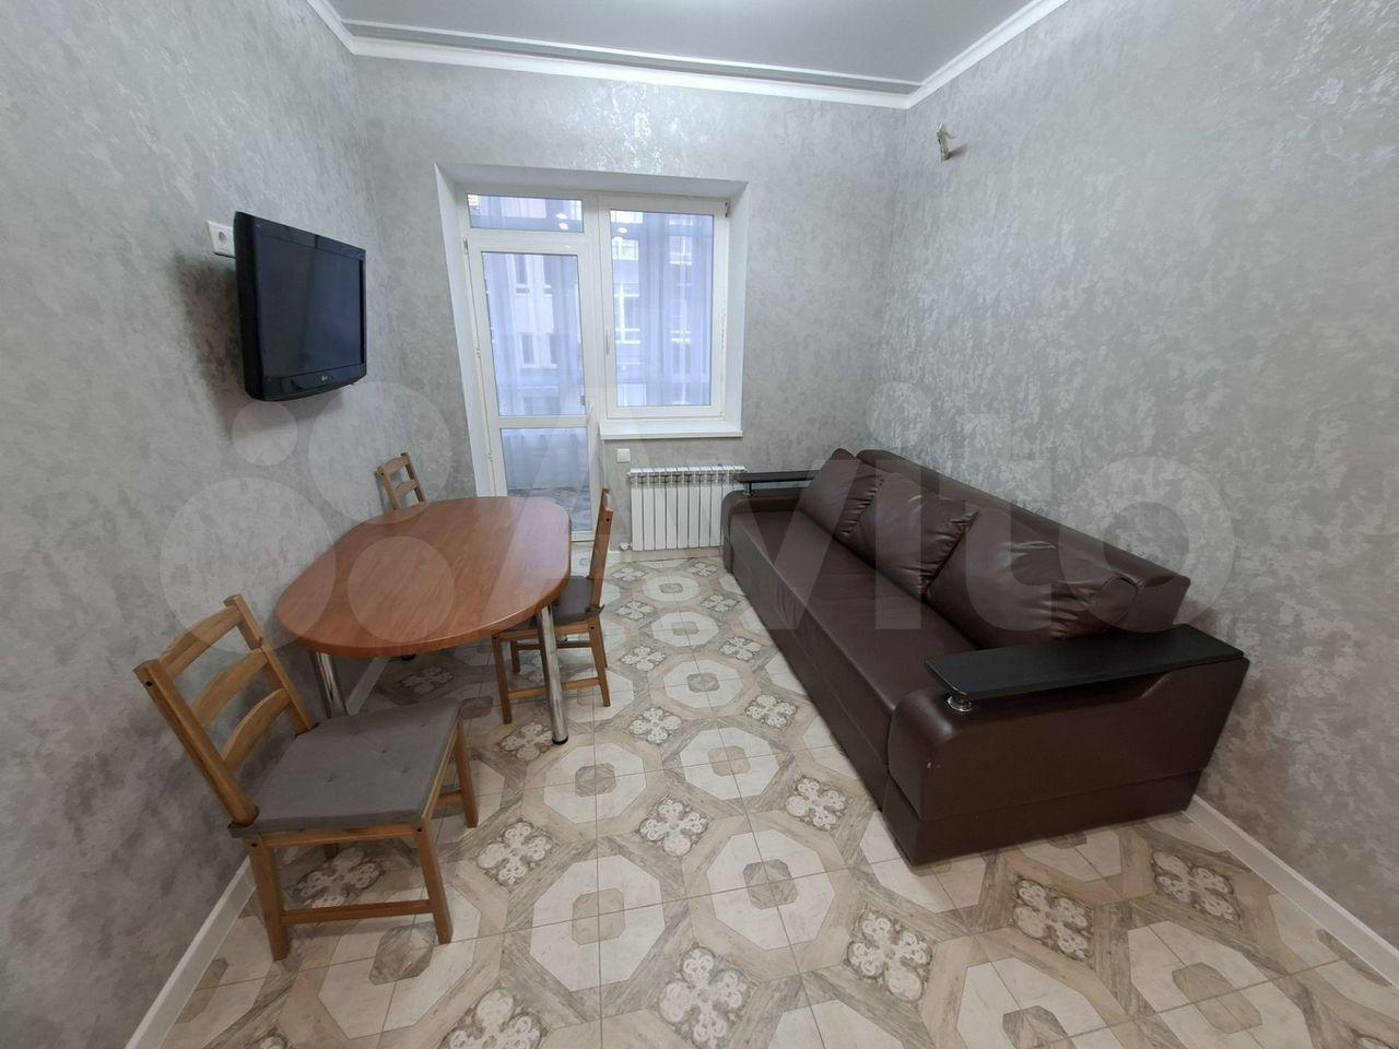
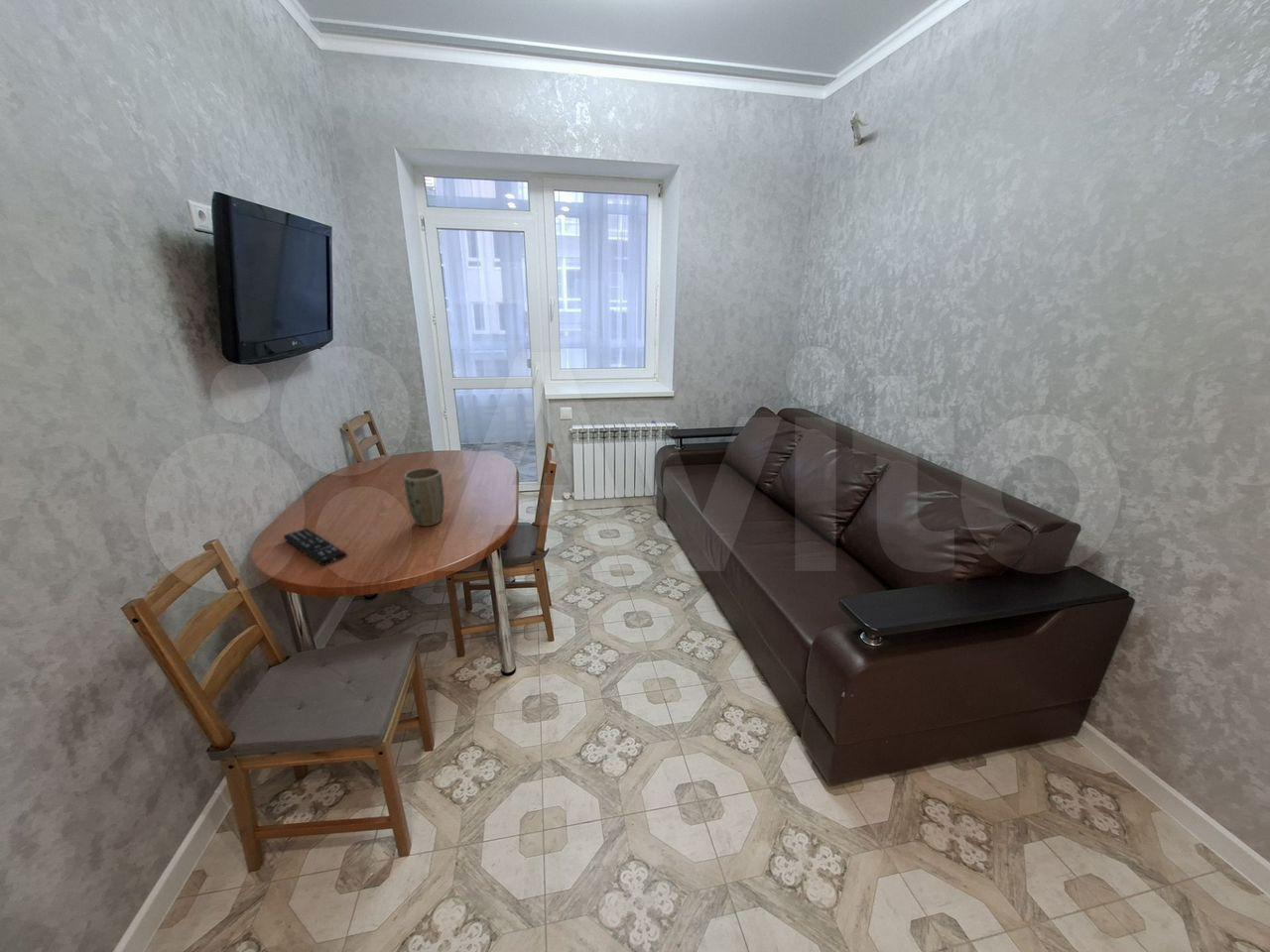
+ remote control (314, 545)
+ plant pot (426, 497)
